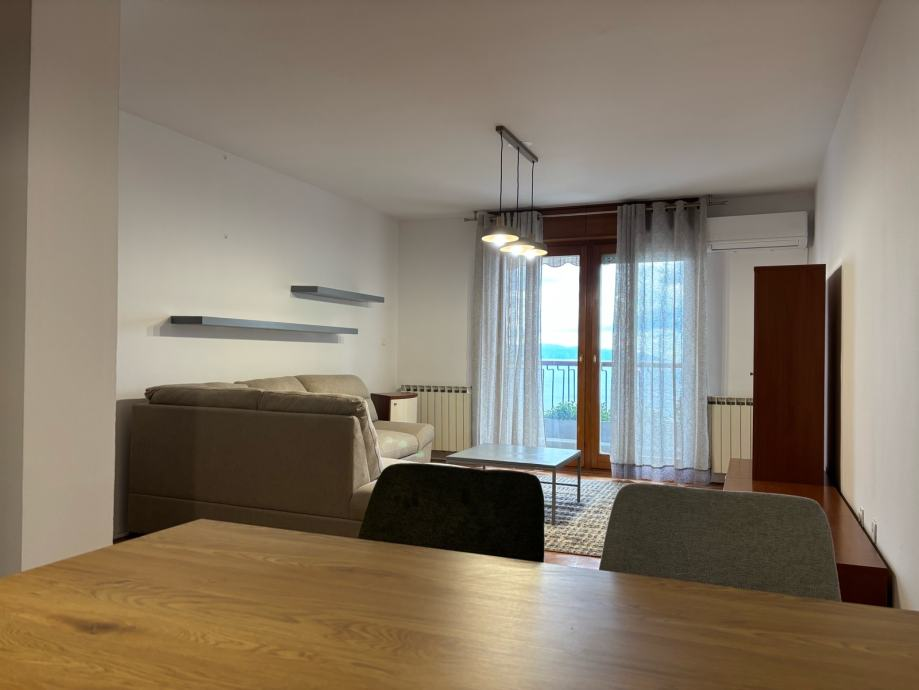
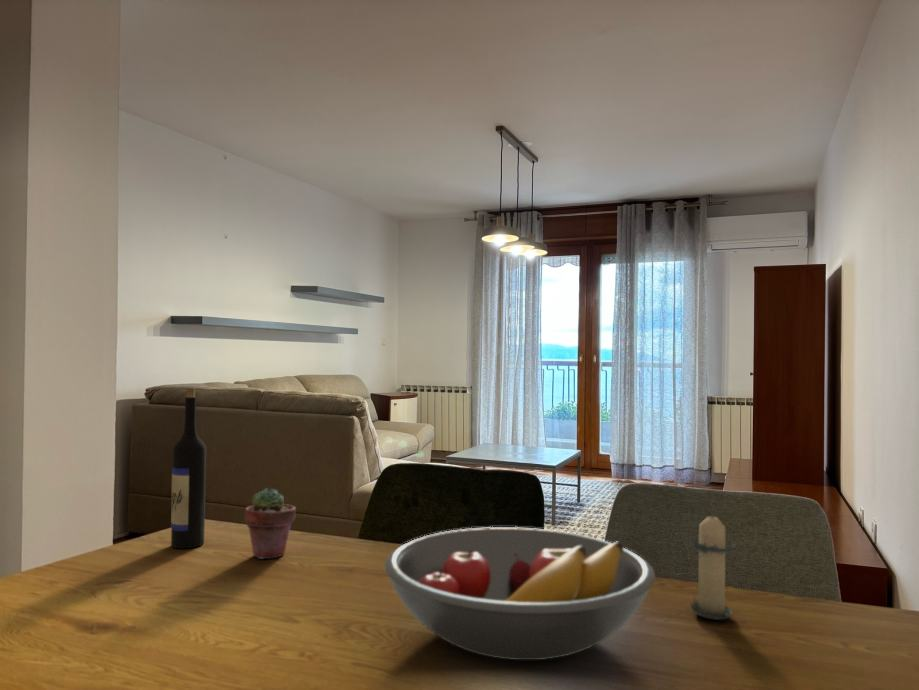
+ fruit bowl (517, 587)
+ candle (711, 561)
+ potted succulent (270, 521)
+ wine bottle (189, 465)
